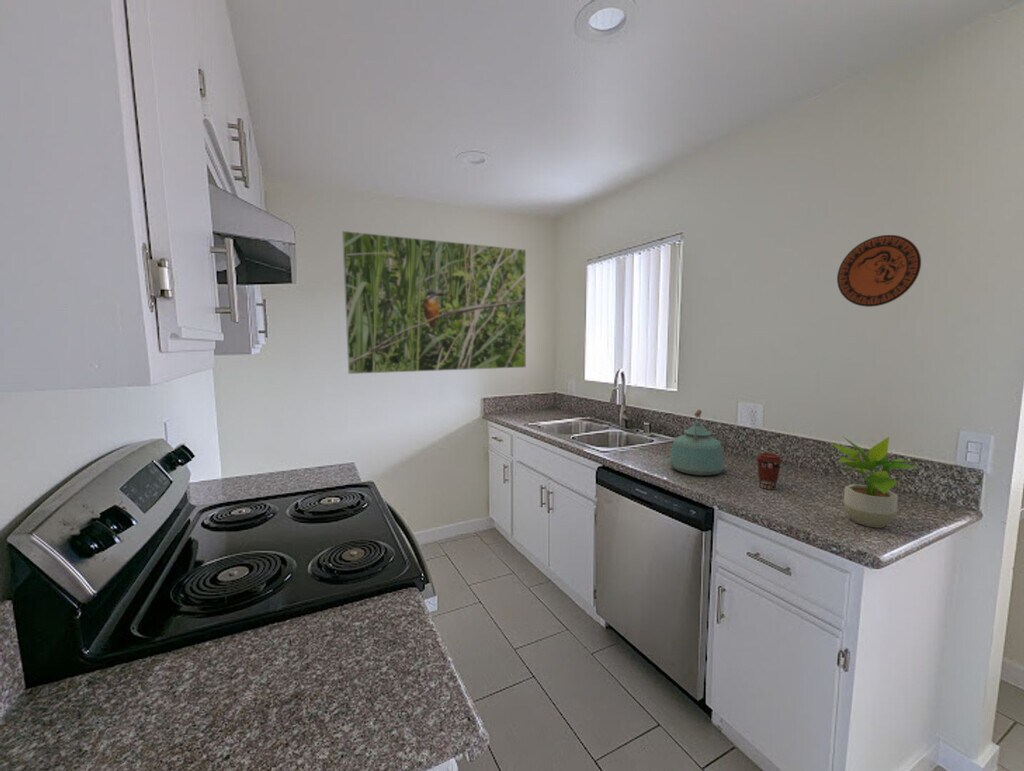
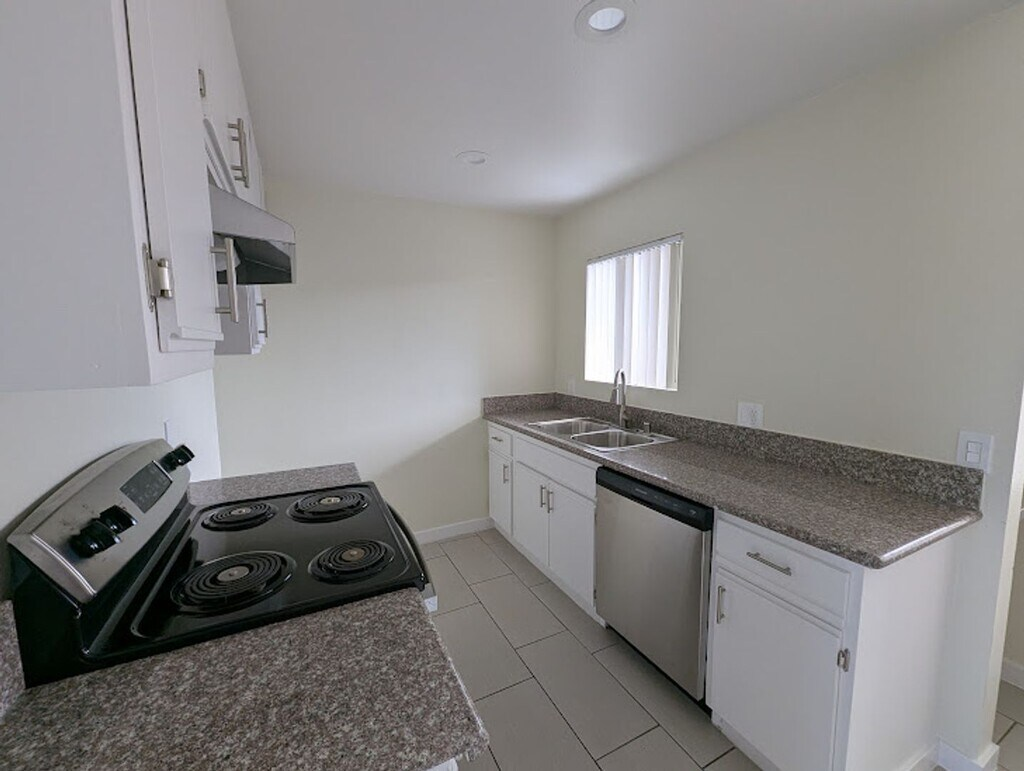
- potted plant (865, 480)
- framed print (443, 306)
- coffee cup (768, 471)
- decorative plate (876, 271)
- kettle (697, 439)
